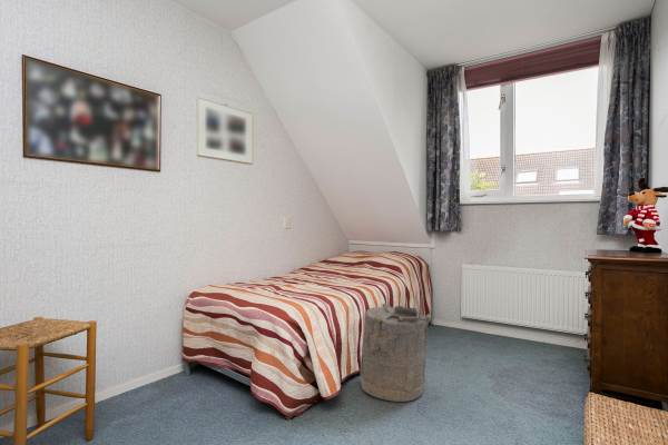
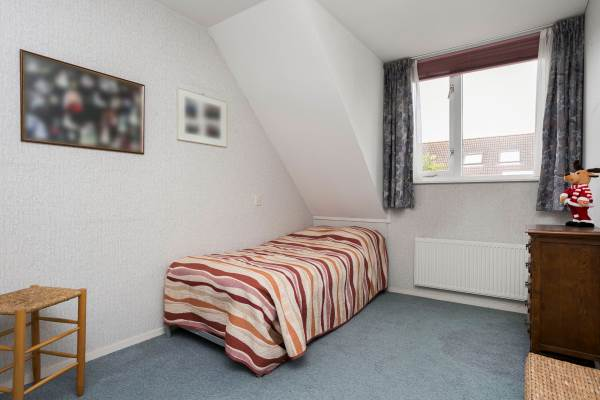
- laundry hamper (391, 347)
